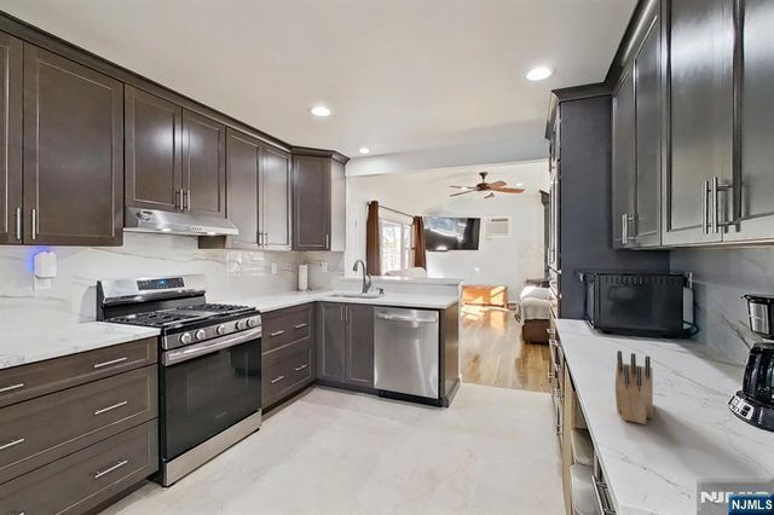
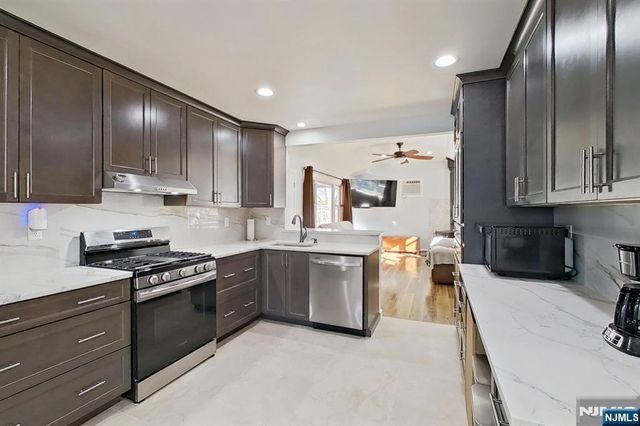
- knife block (634, 380)
